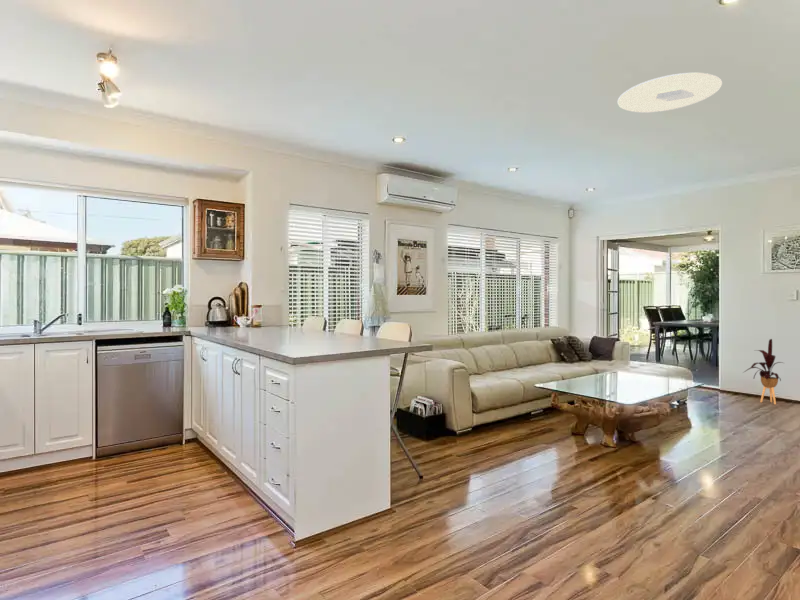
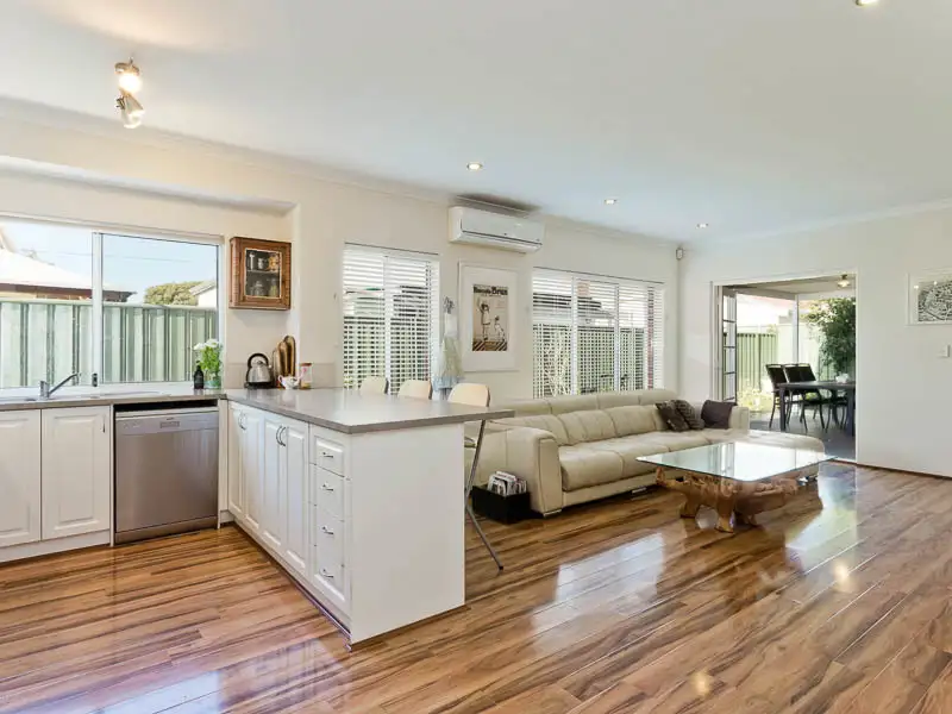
- ceiling light (667, 90)
- house plant (764, 369)
